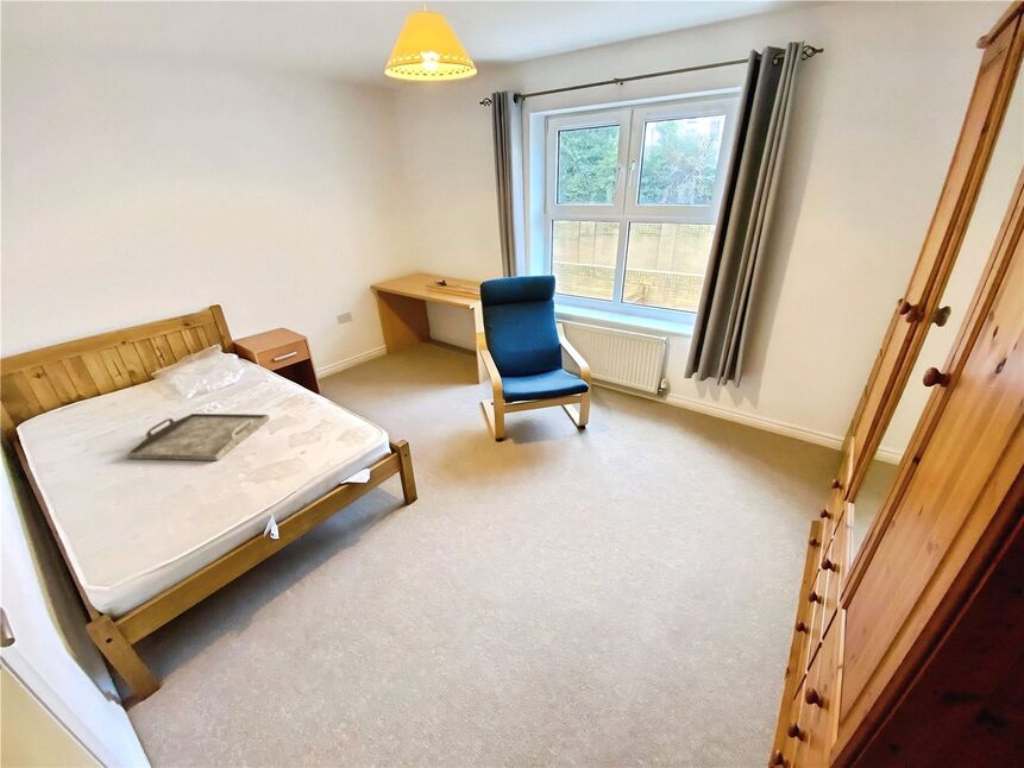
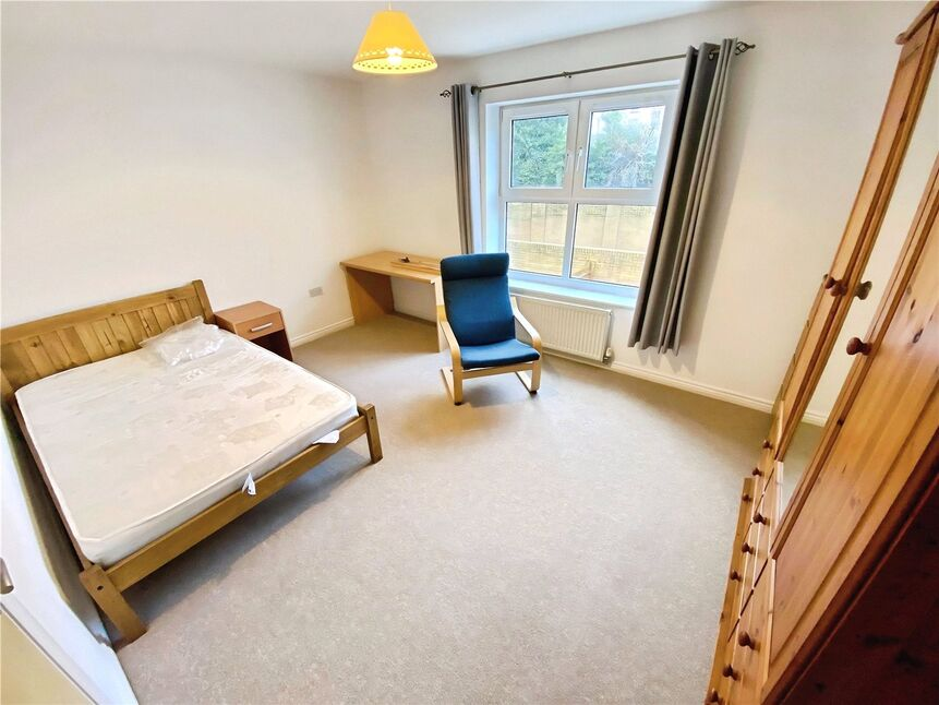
- serving tray (201, 430)
